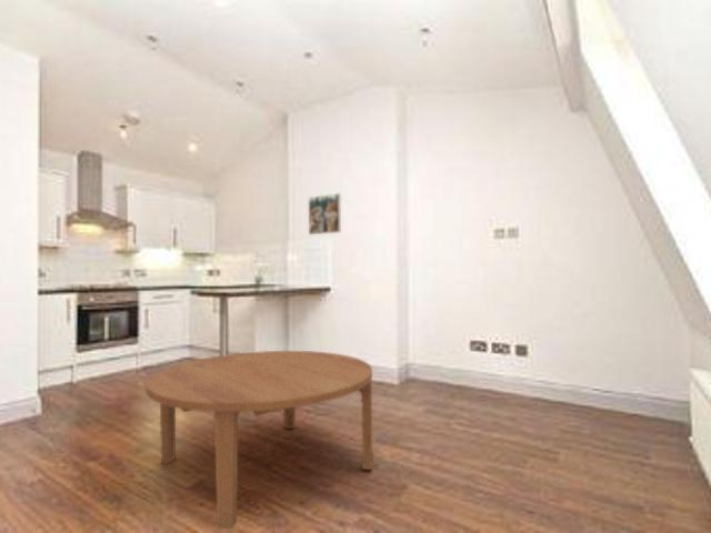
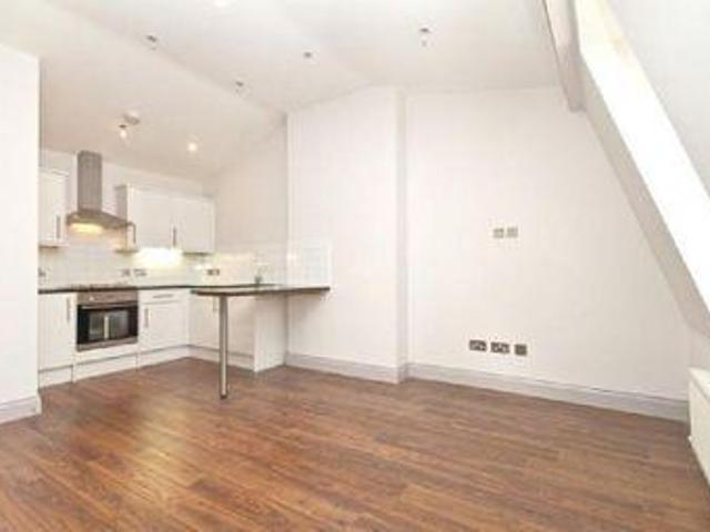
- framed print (323, 214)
- dining table (266, 413)
